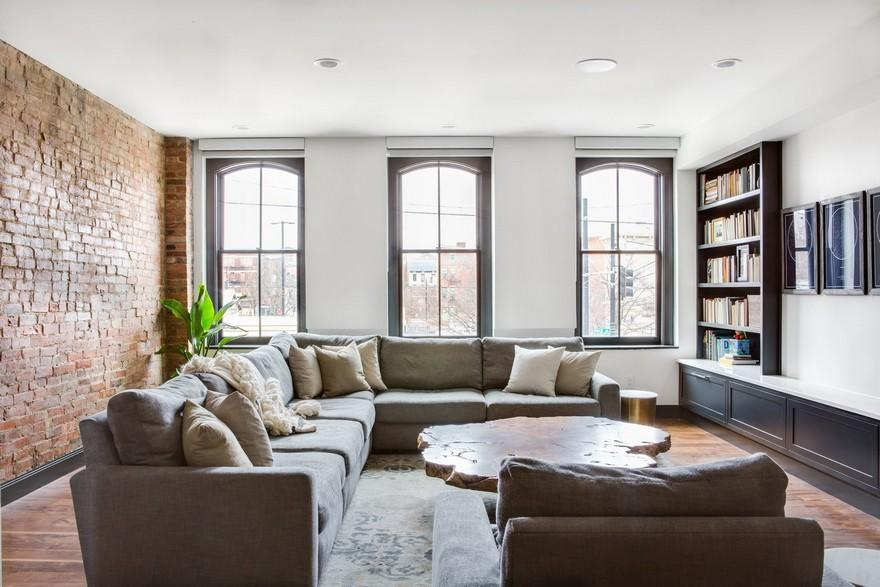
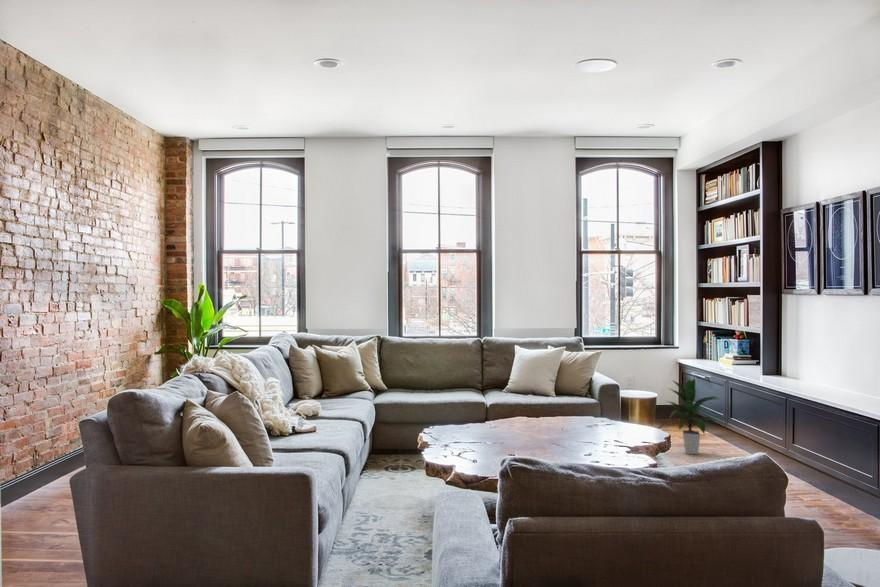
+ indoor plant (688, 413)
